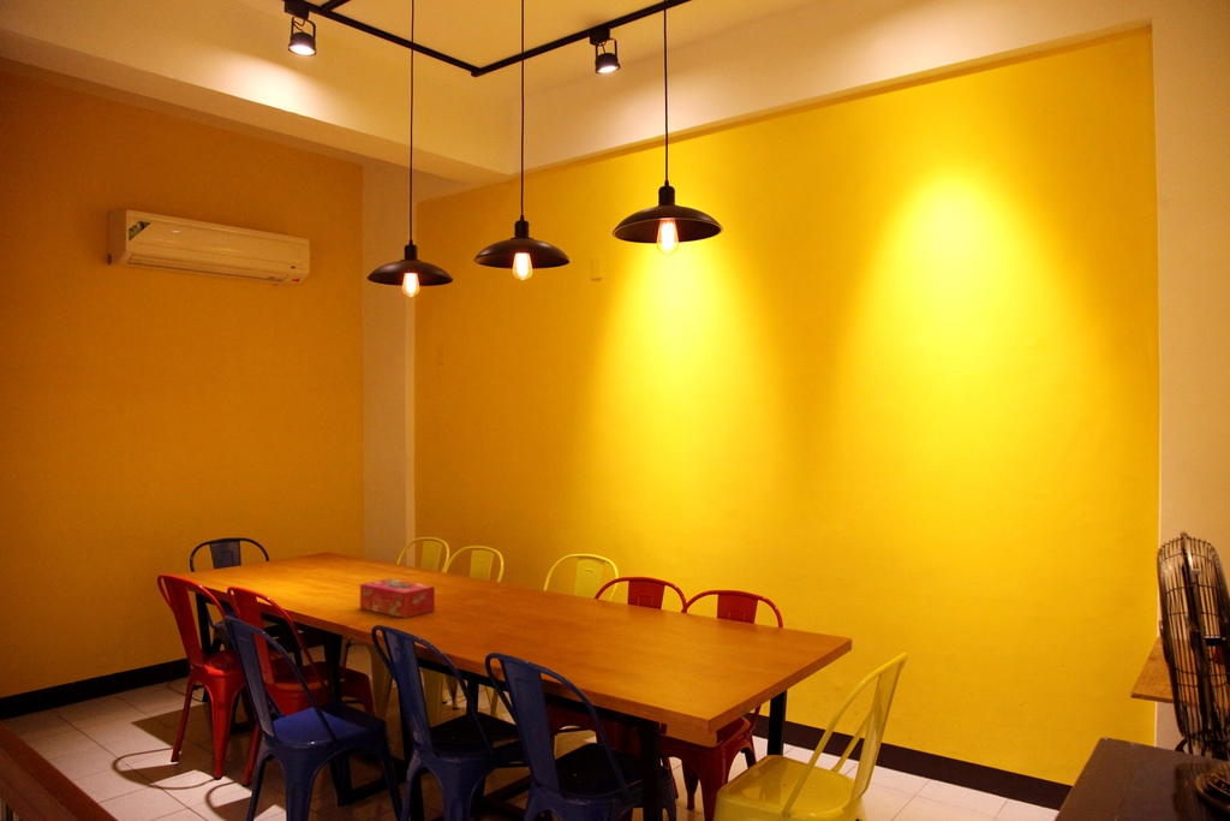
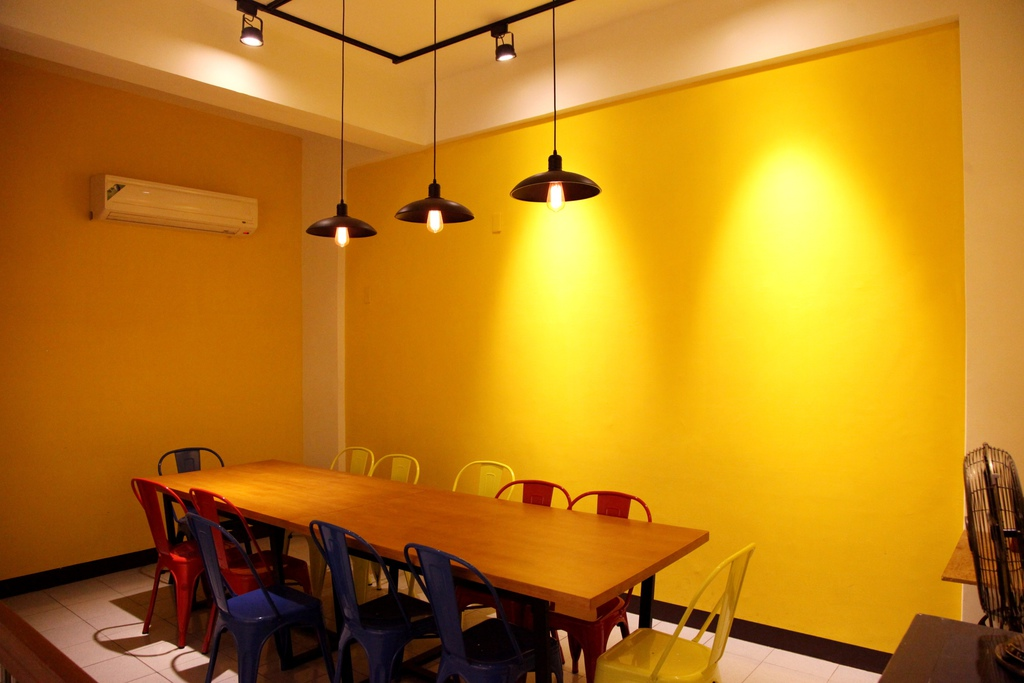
- tissue box (396, 597)
